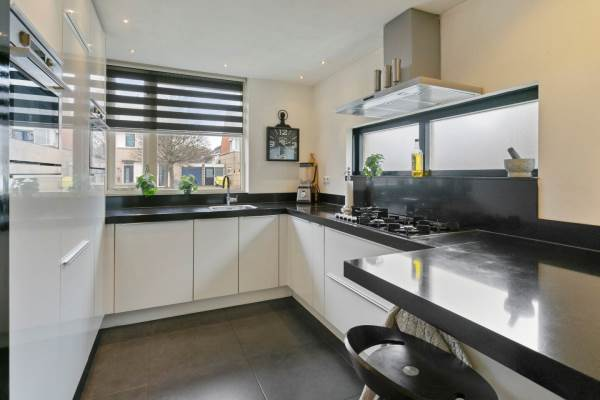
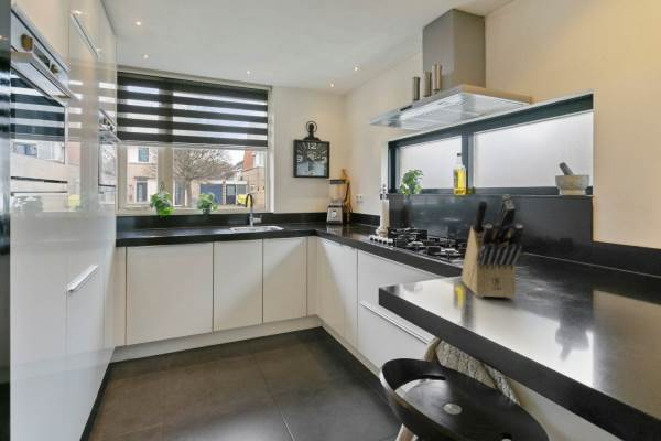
+ knife block (488, 245)
